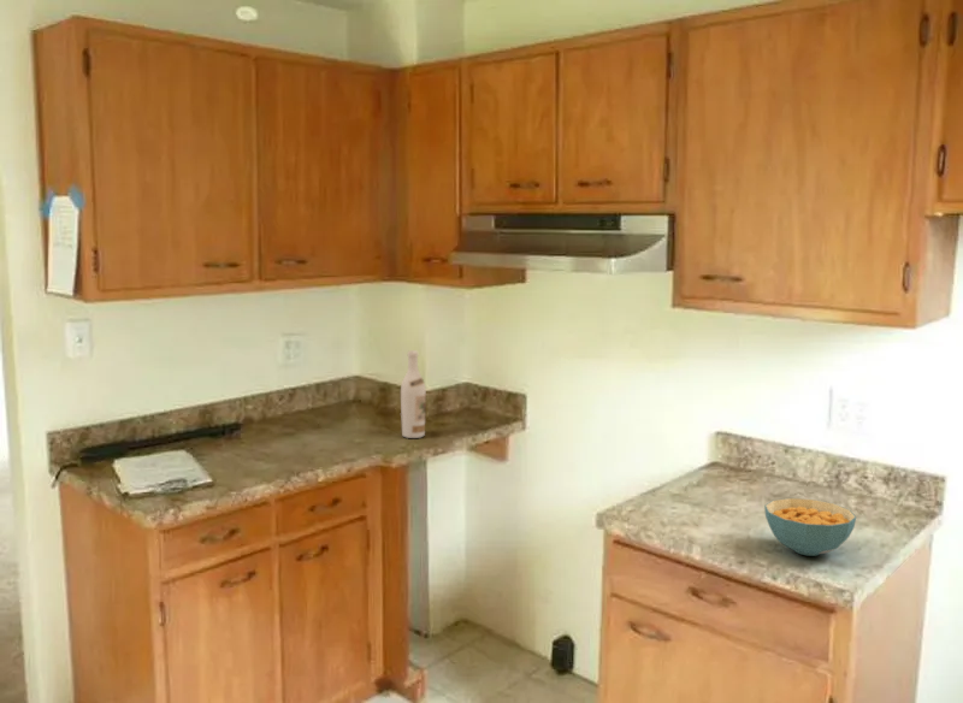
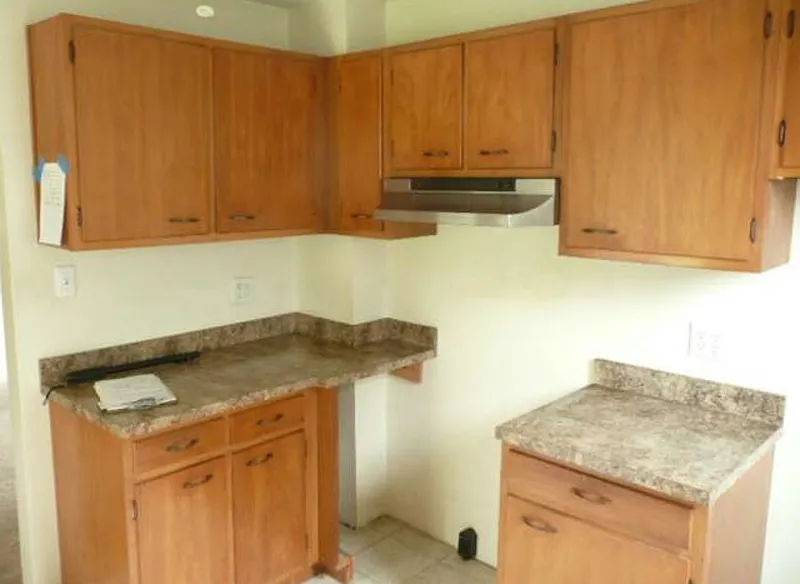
- cereal bowl (808, 531)
- wine bottle (413, 392)
